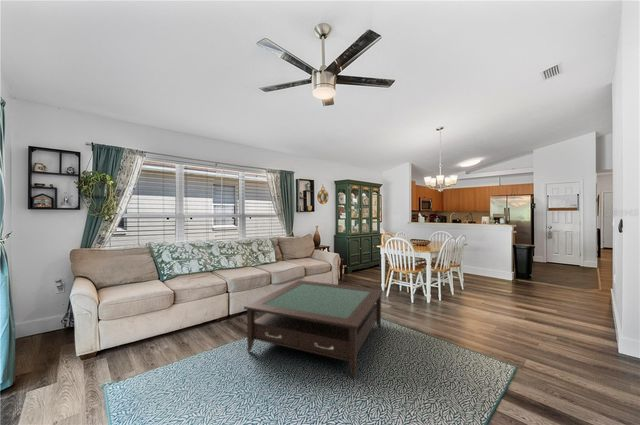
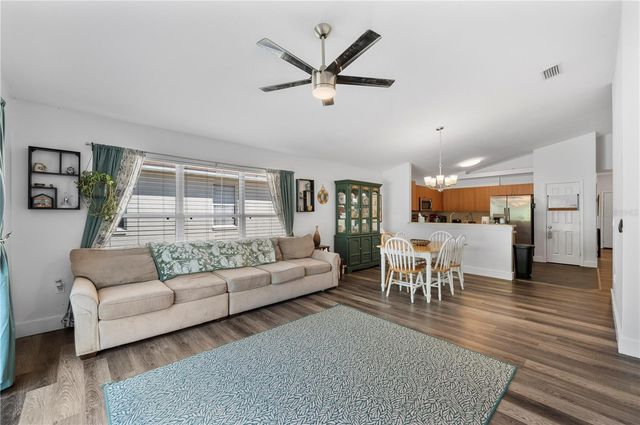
- coffee table (320, 317)
